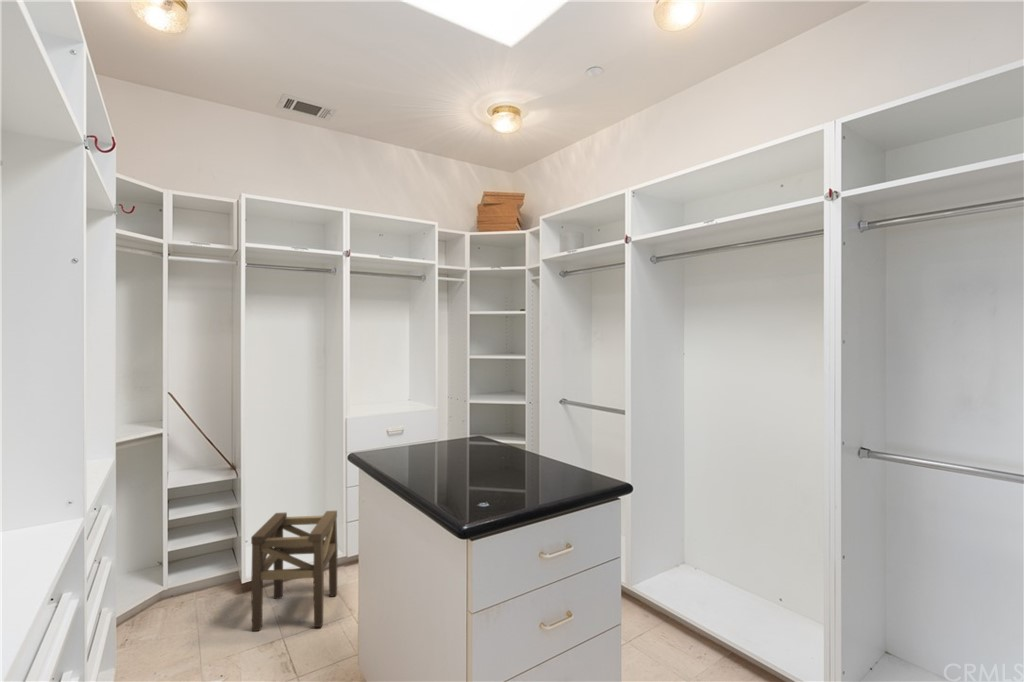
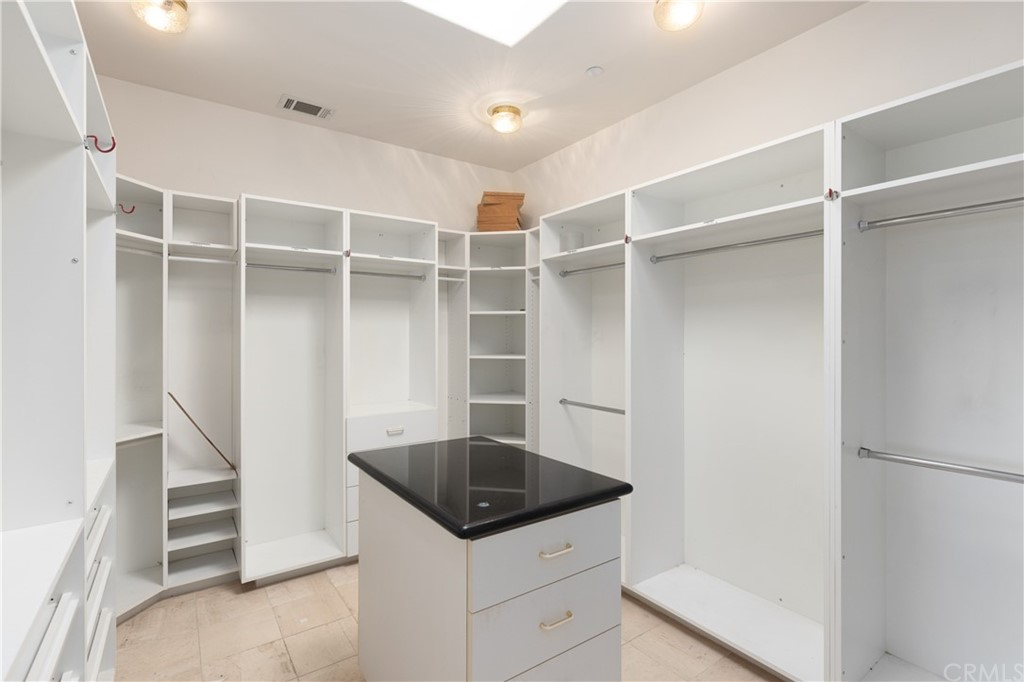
- stool (297, 566)
